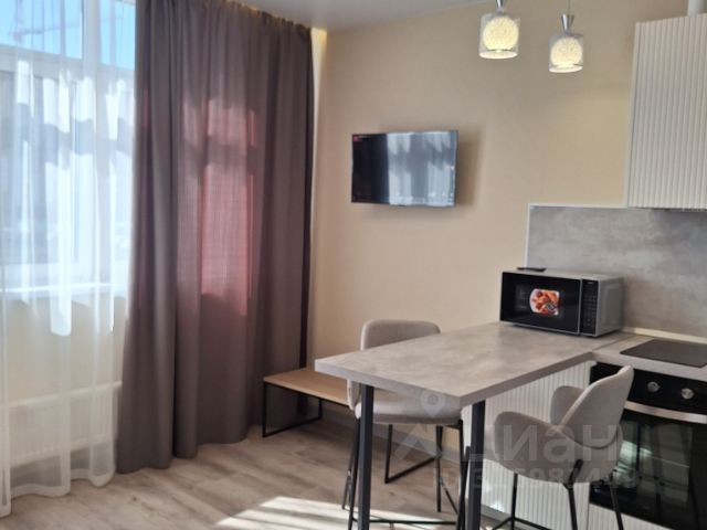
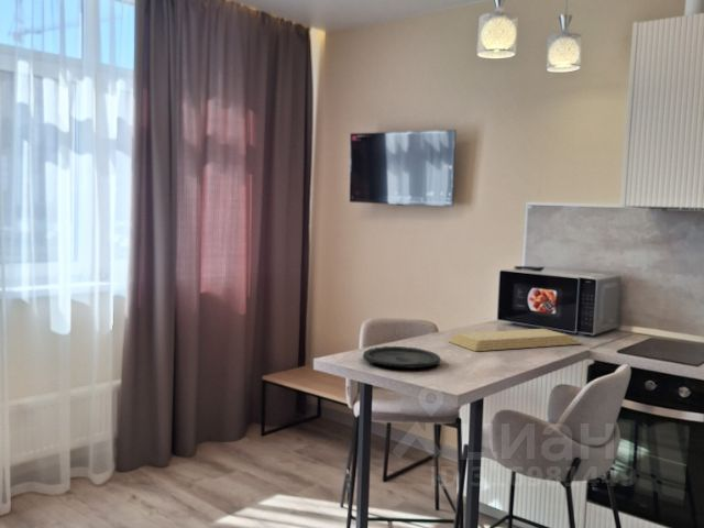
+ cutting board (515, 339)
+ plate (400, 358)
